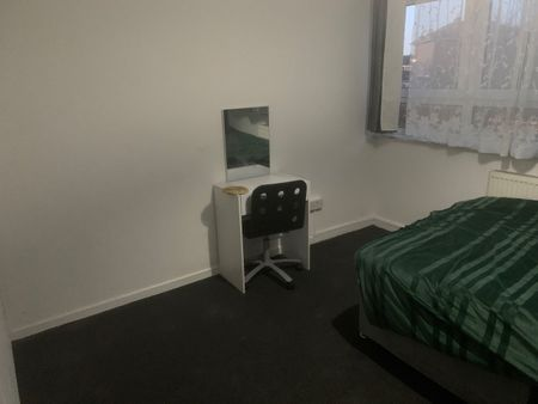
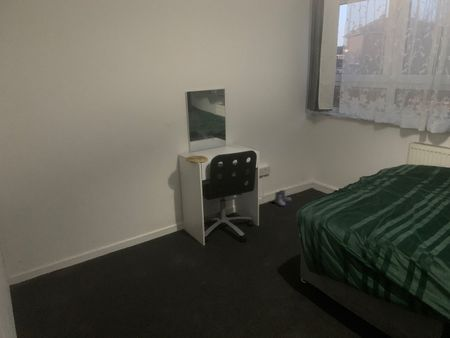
+ boots (282, 197)
